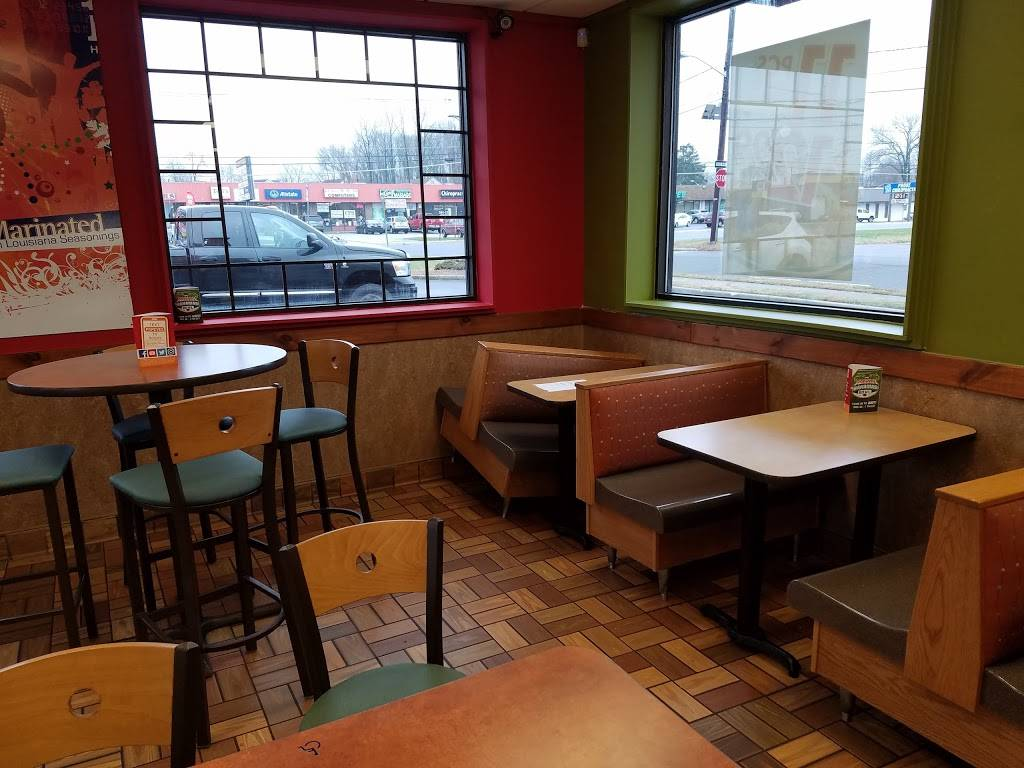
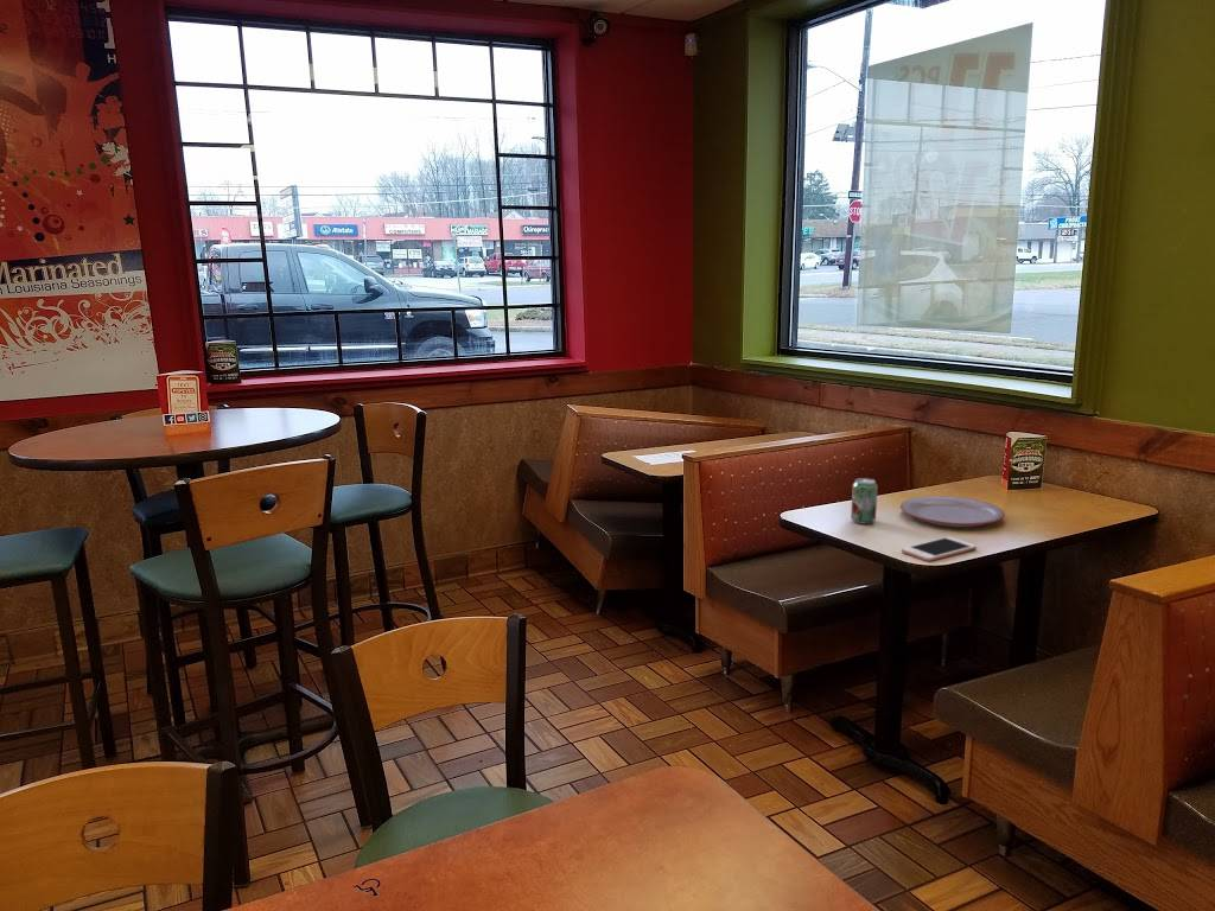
+ plate (950, 512)
+ cell phone (939, 548)
+ beverage can (864, 501)
